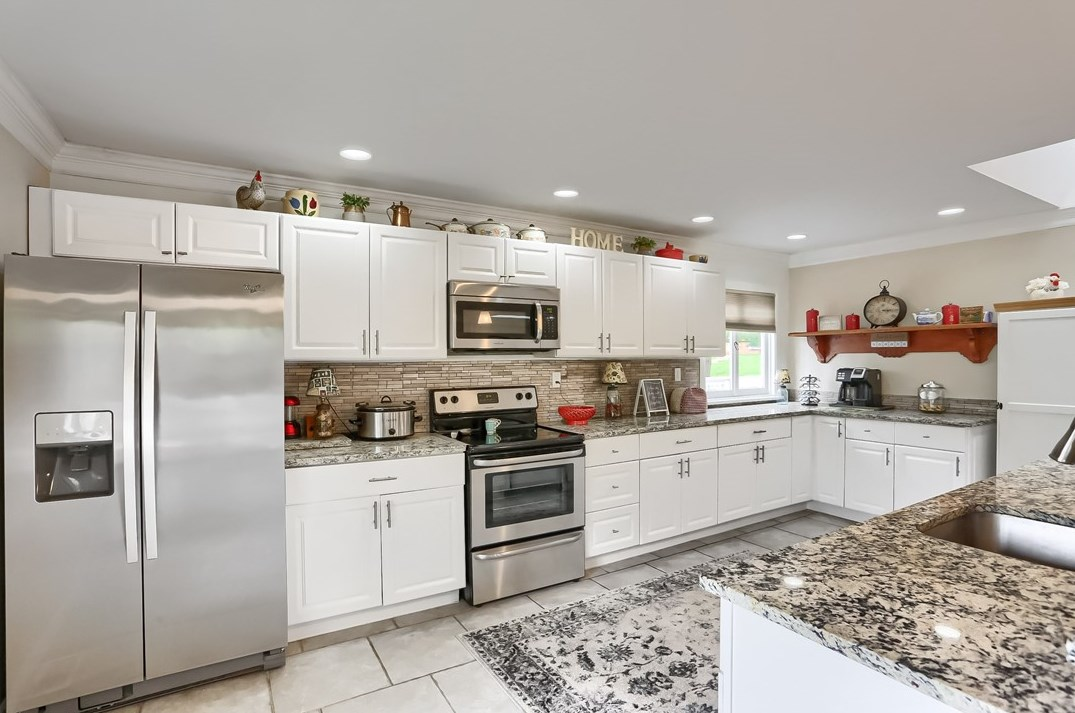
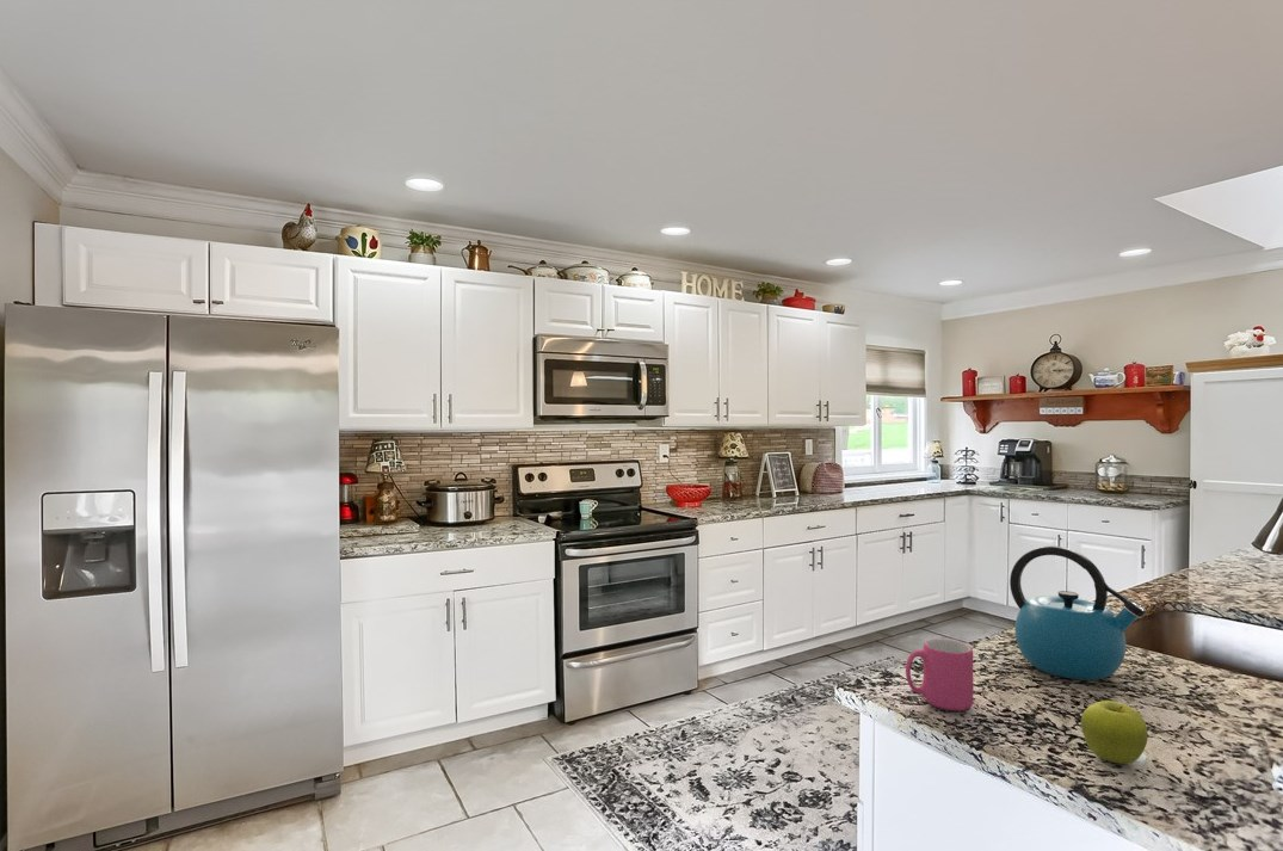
+ fruit (1114, 730)
+ mug (938, 673)
+ kettle (1074, 609)
